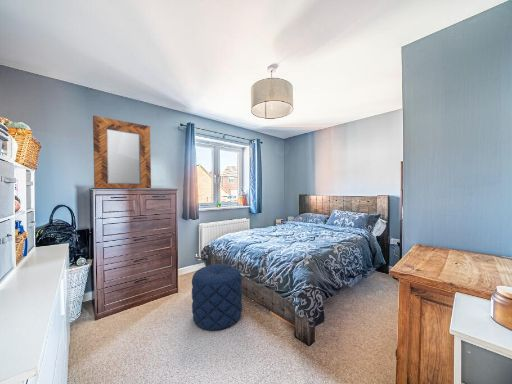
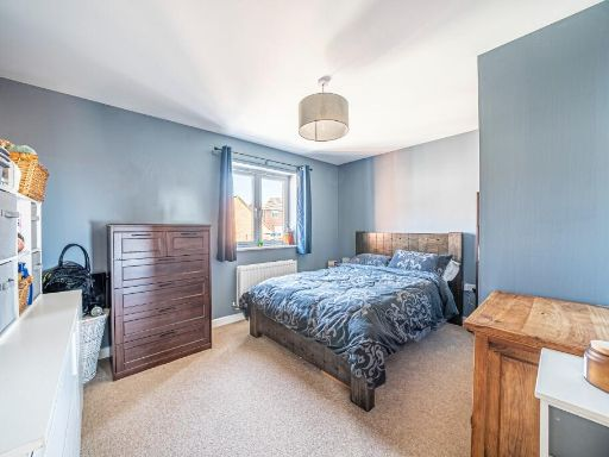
- pouf (217, 292)
- home mirror (124, 157)
